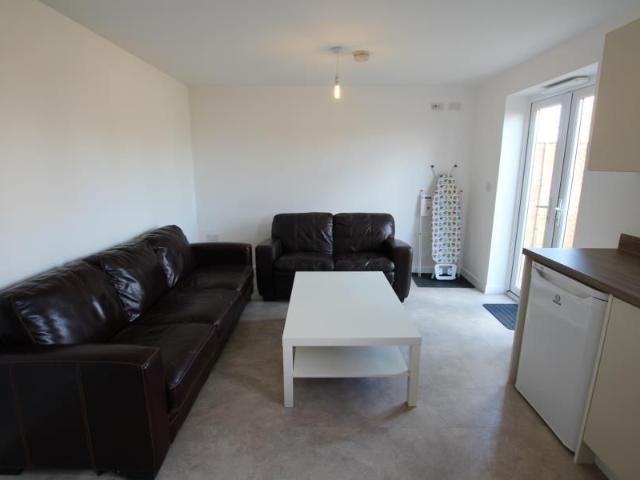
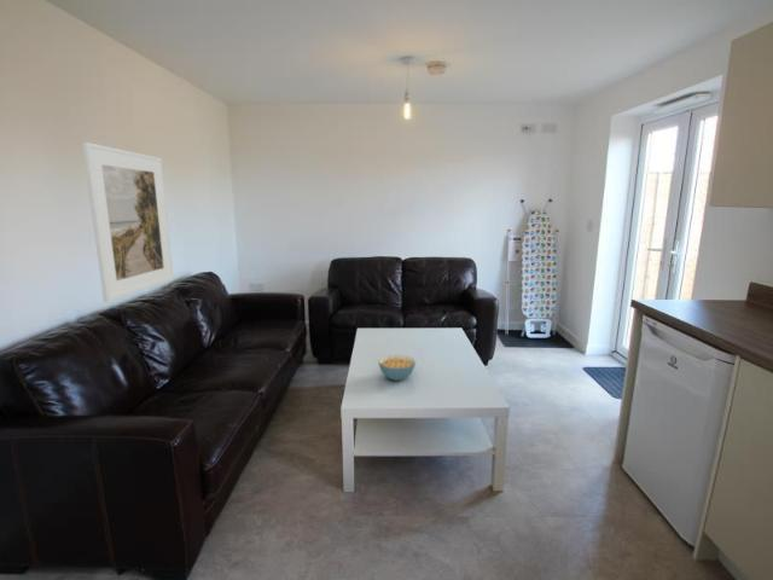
+ cereal bowl (396, 370)
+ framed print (135, 222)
